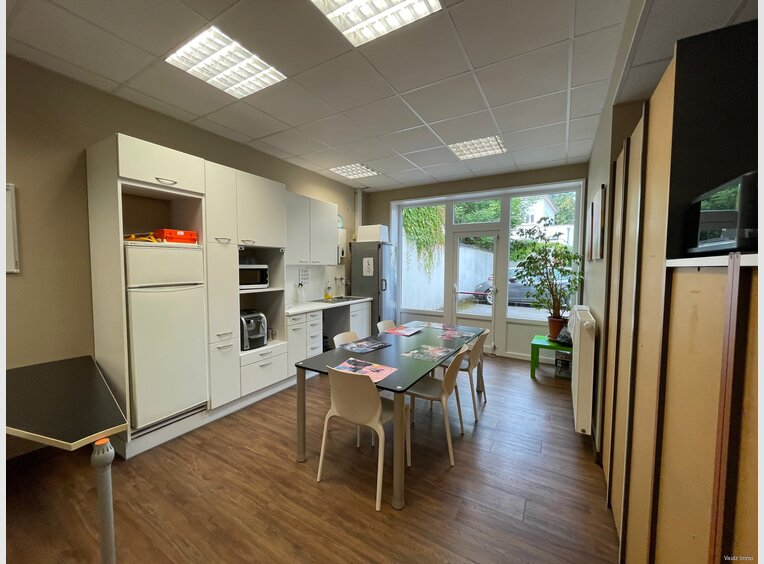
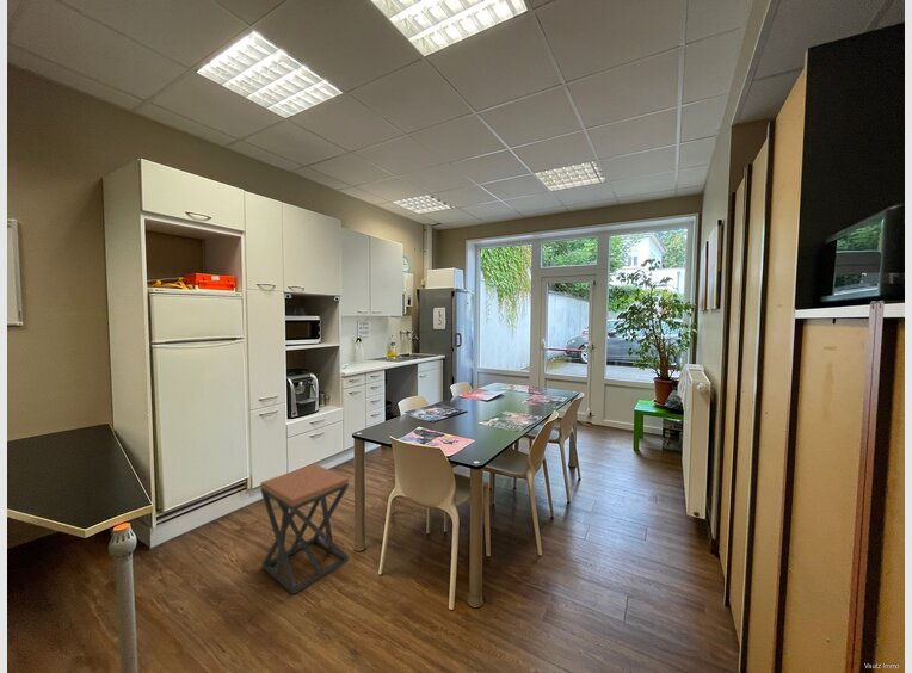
+ stool (306, 521)
